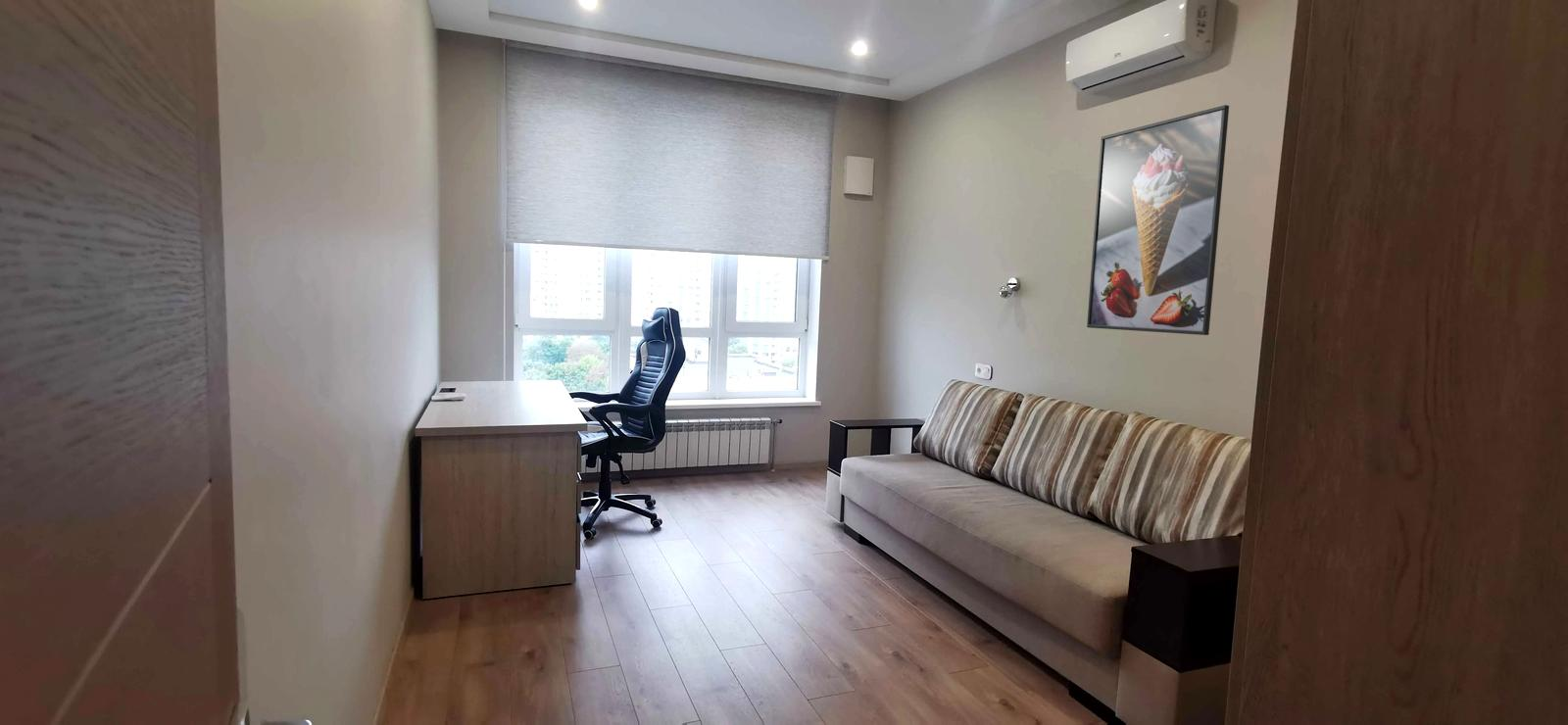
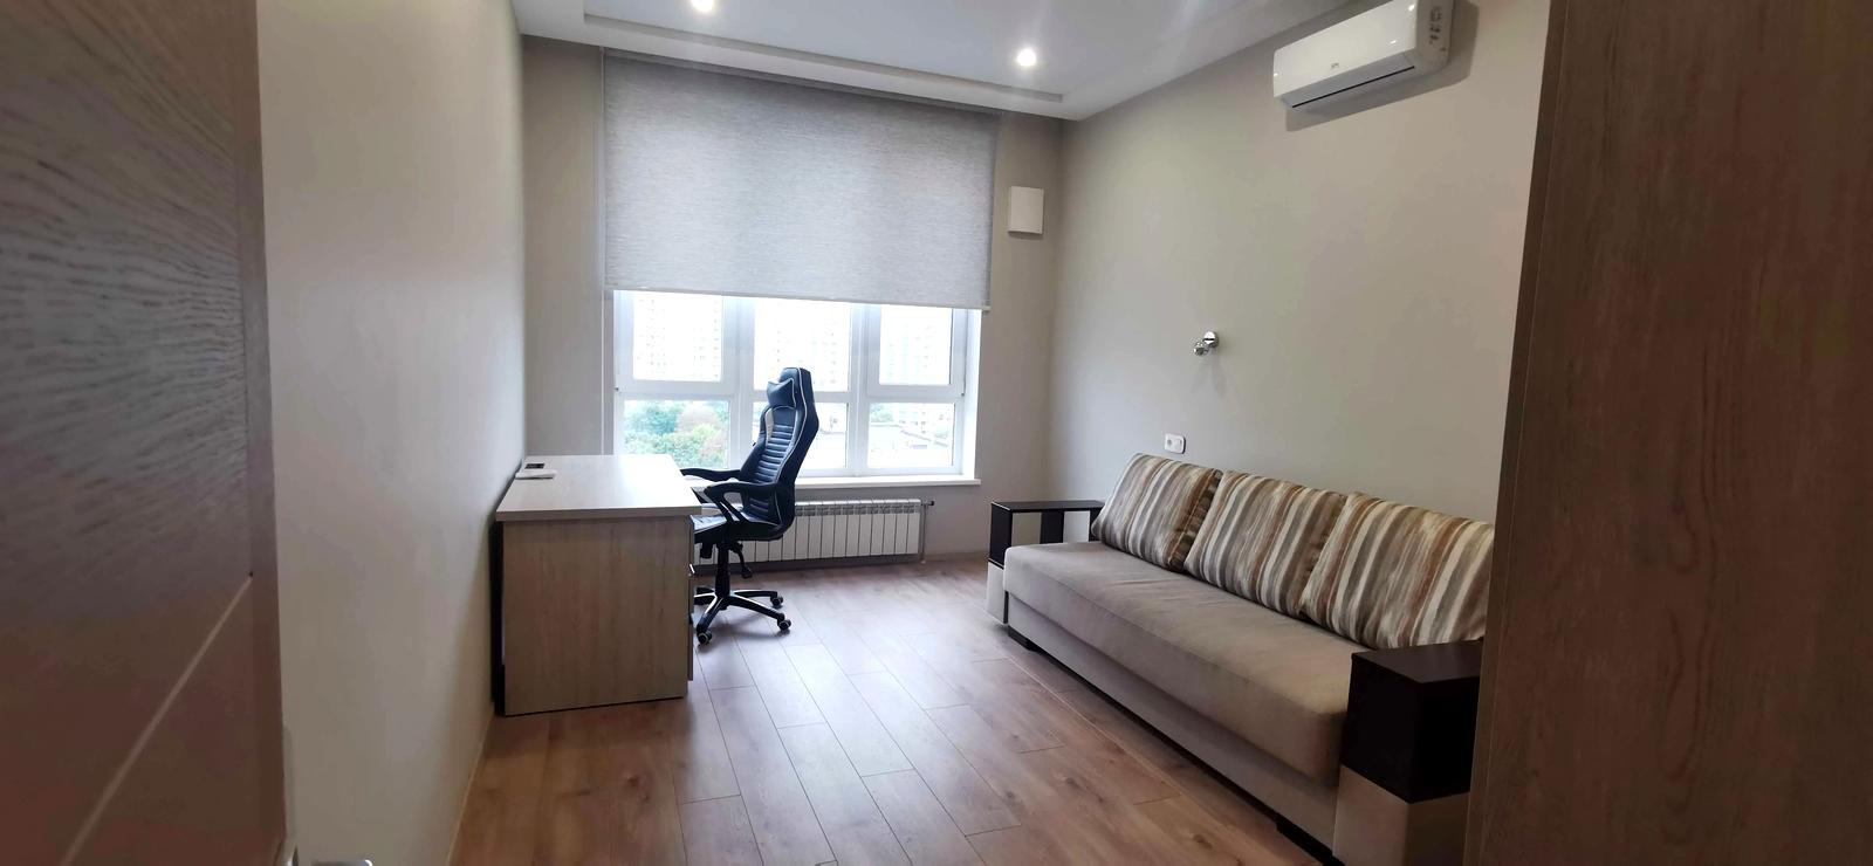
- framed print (1151, 227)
